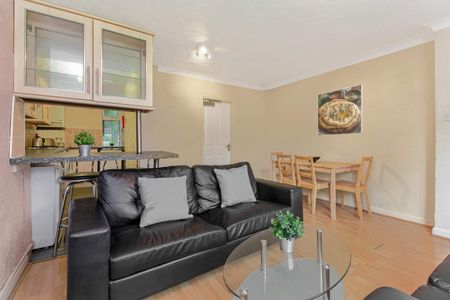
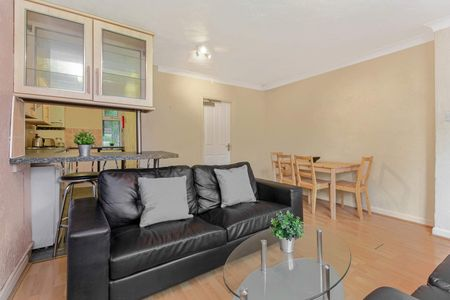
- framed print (338, 112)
